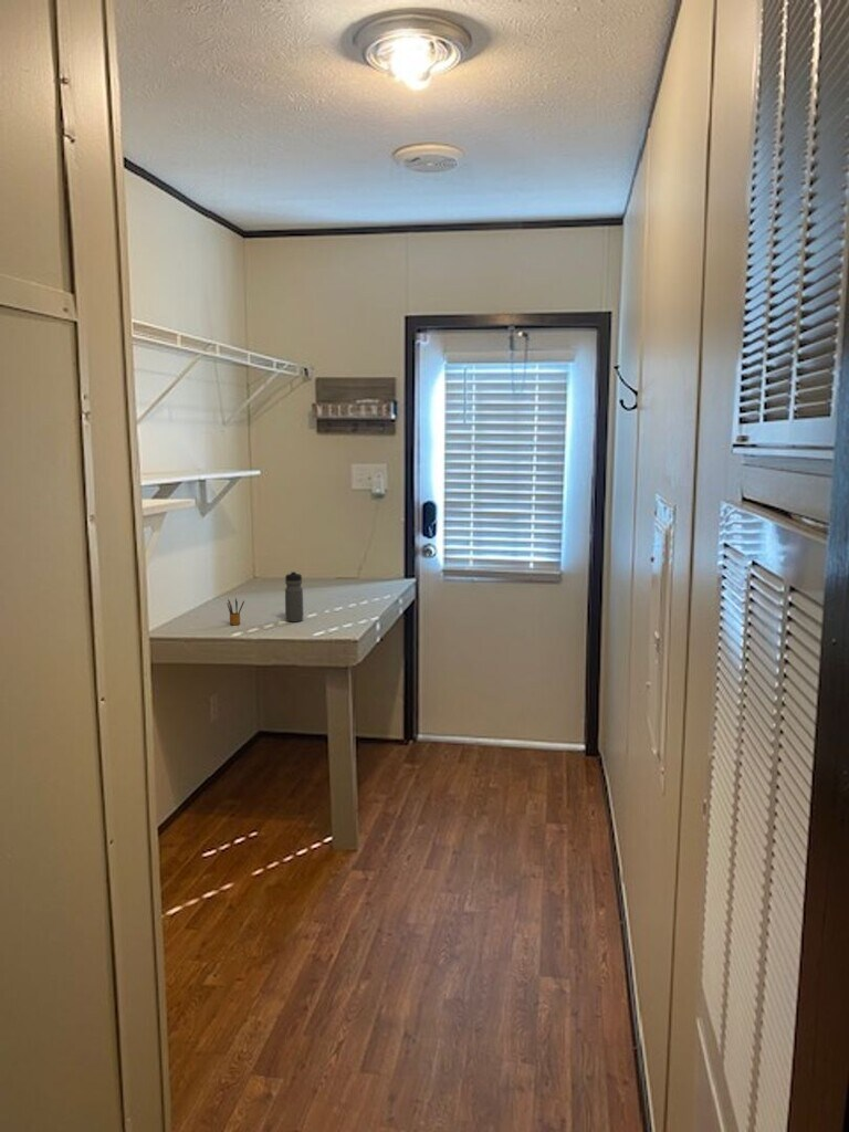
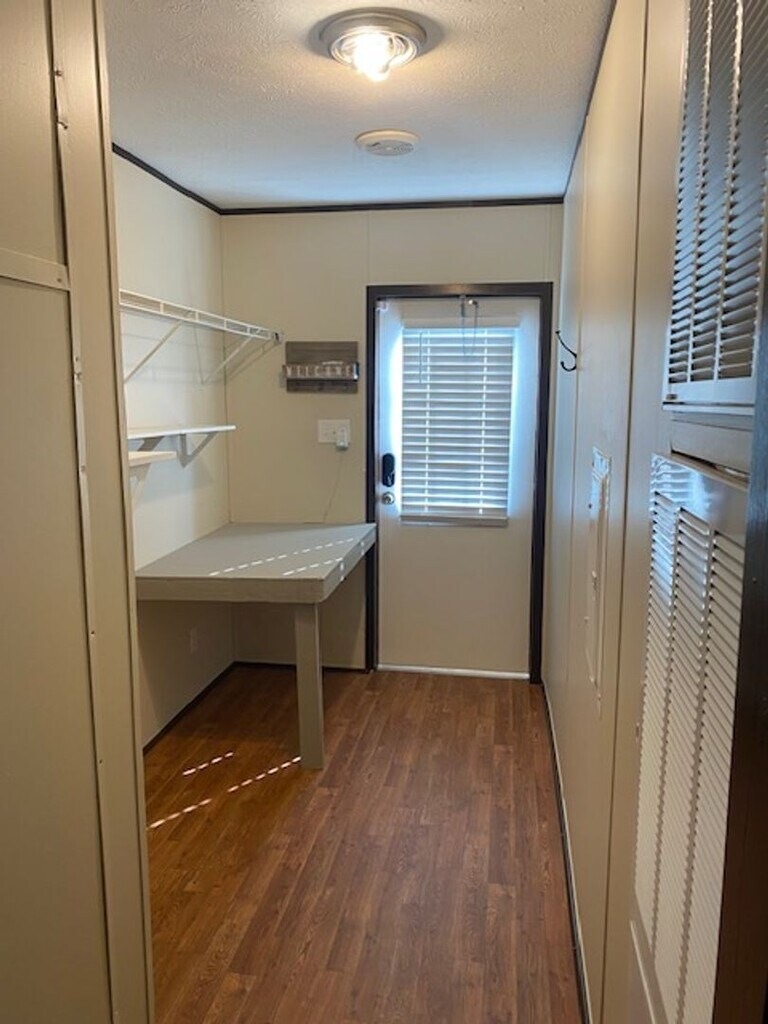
- pencil box (237, 610)
- water bottle (293, 595)
